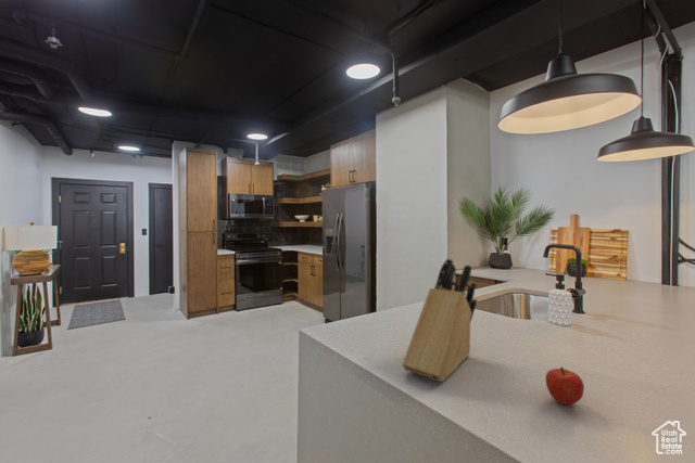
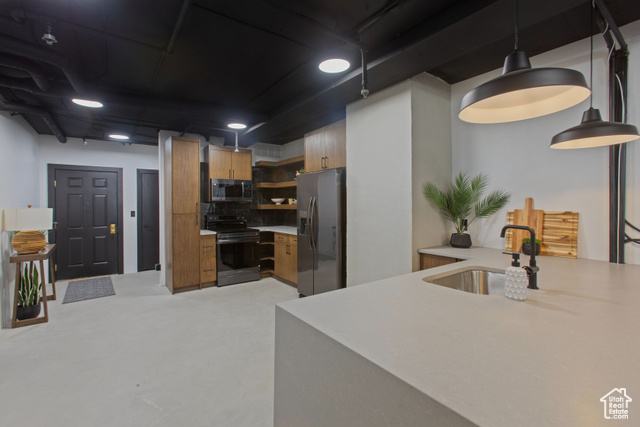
- knife block (444, 310)
- fruit (564, 385)
